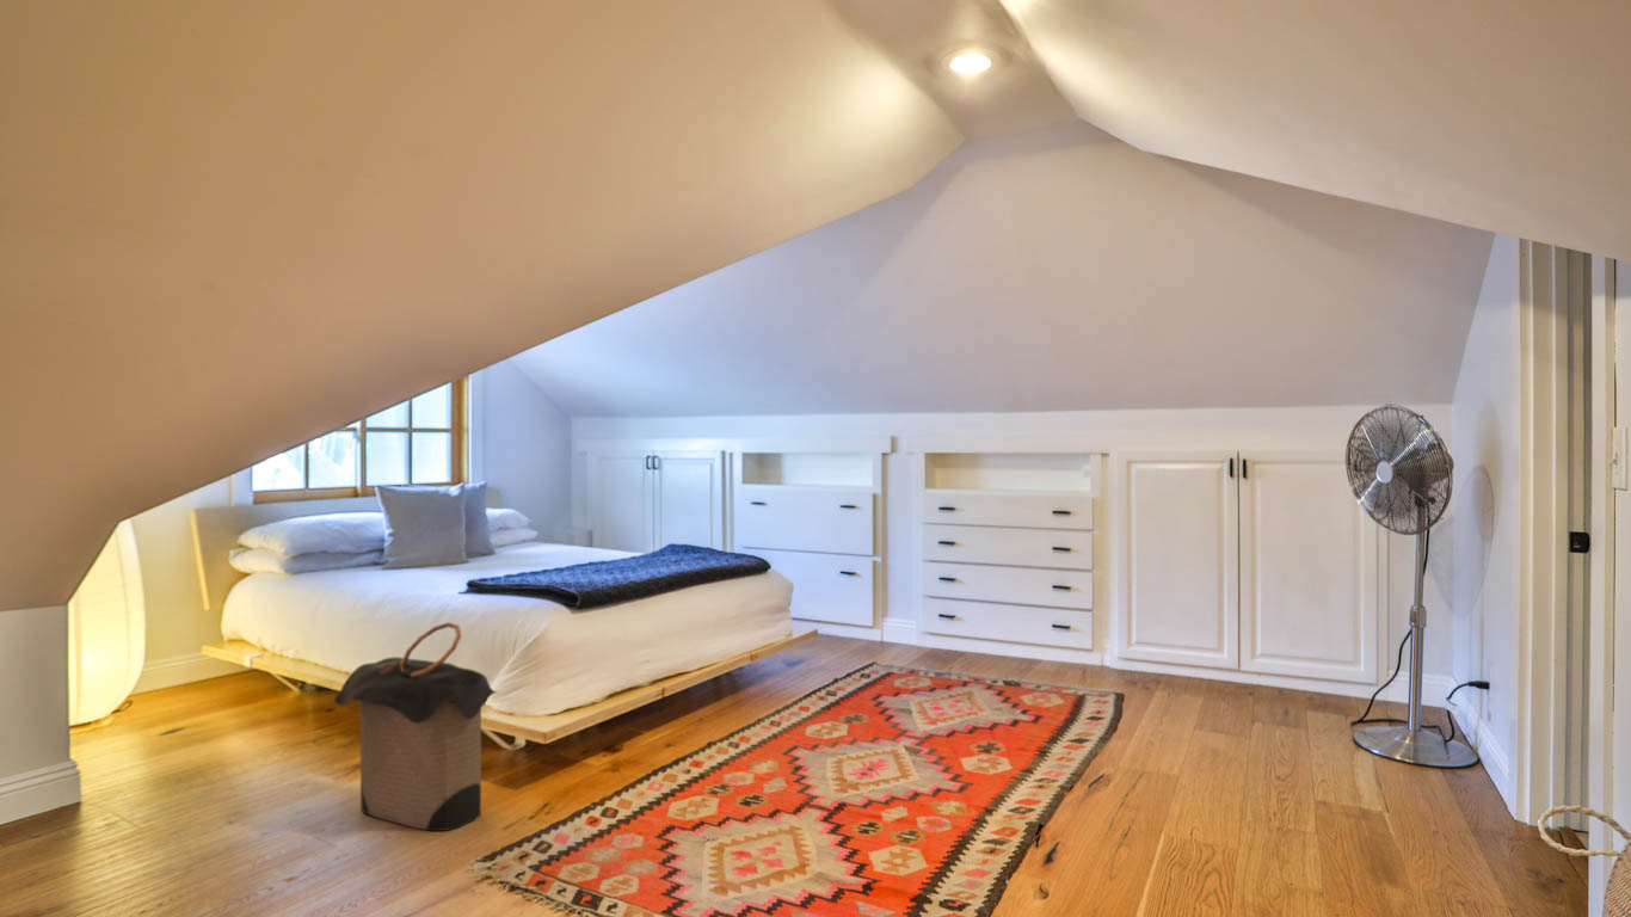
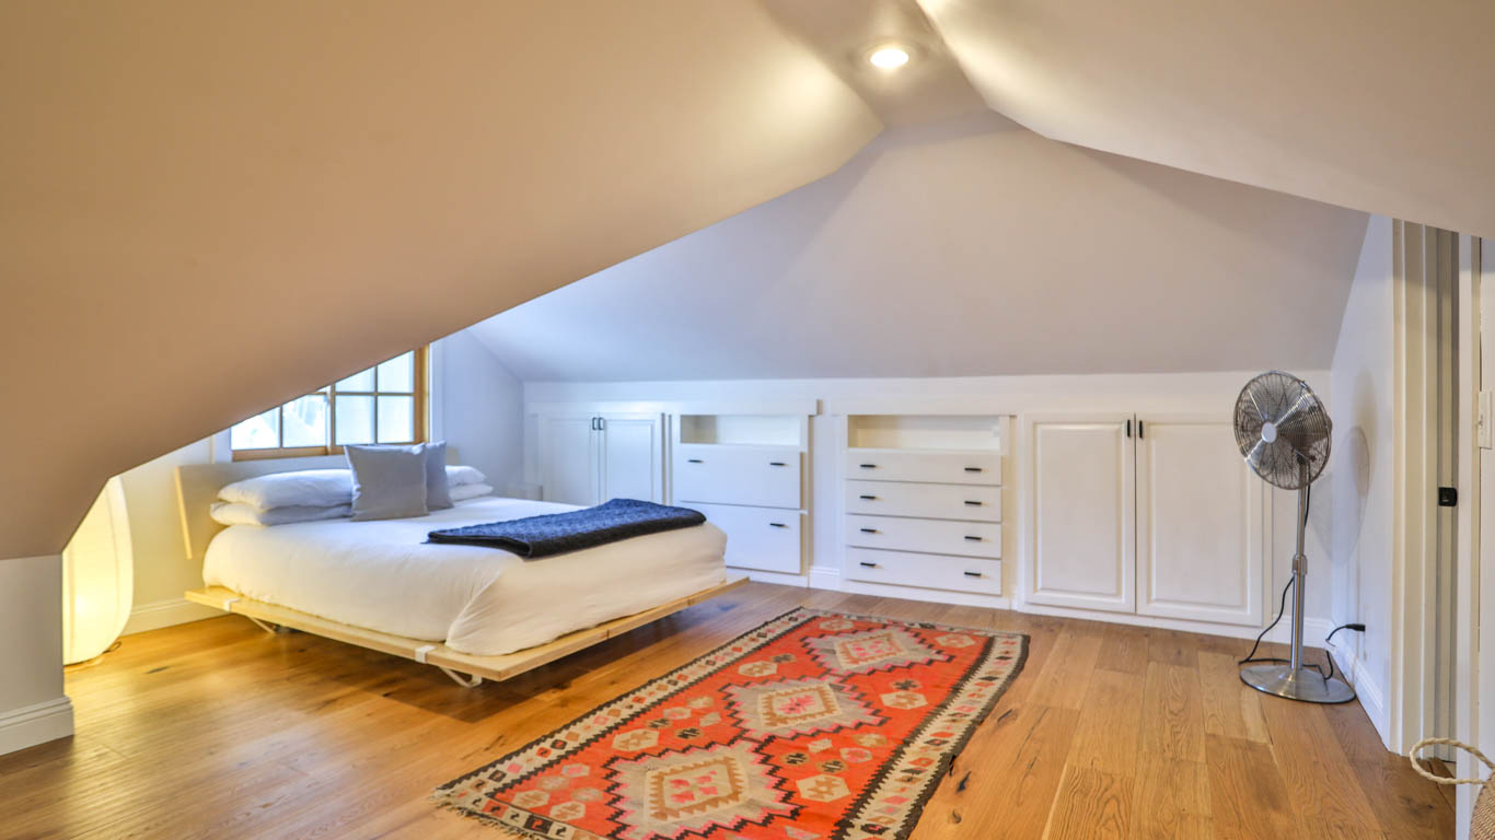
- laundry hamper (414, 719)
